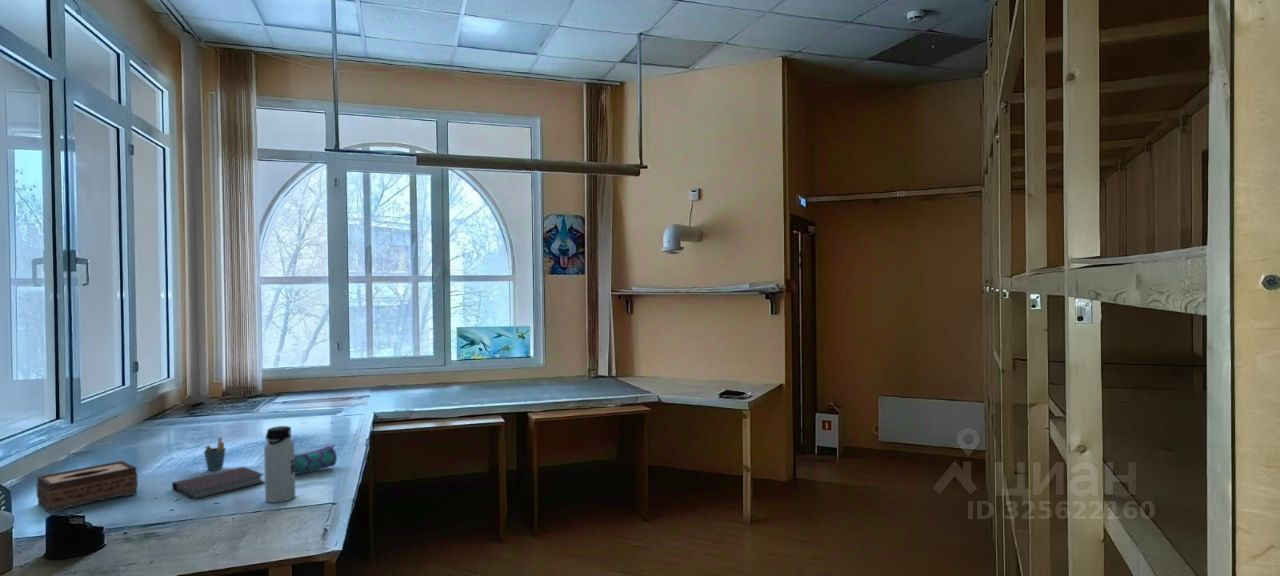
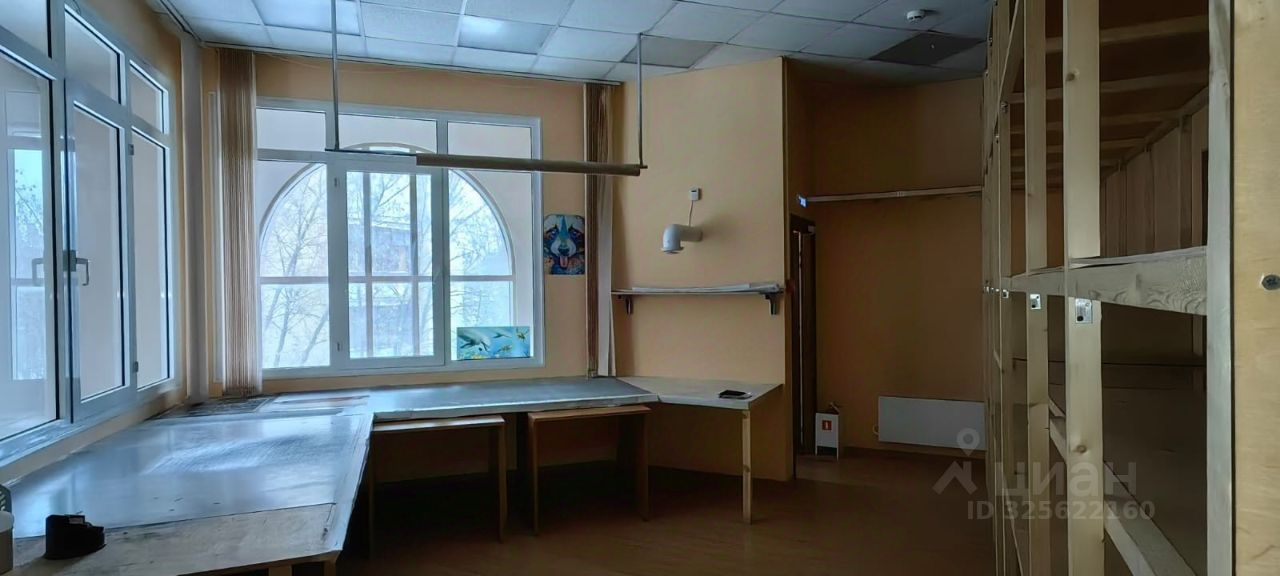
- pencil case (308, 460)
- notebook (219, 481)
- pen holder (215, 454)
- water bottle (279, 463)
- tissue box (88, 485)
